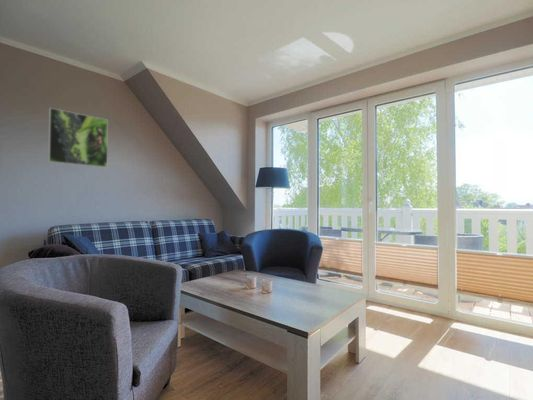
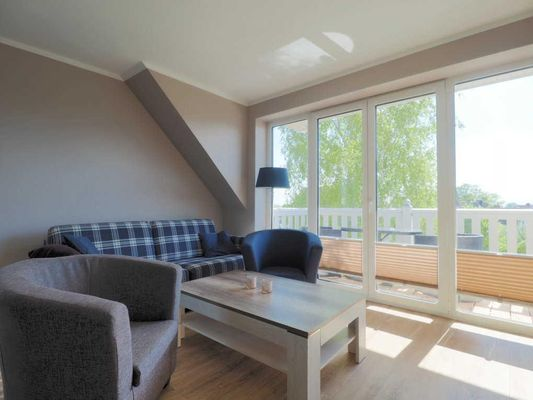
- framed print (79, 139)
